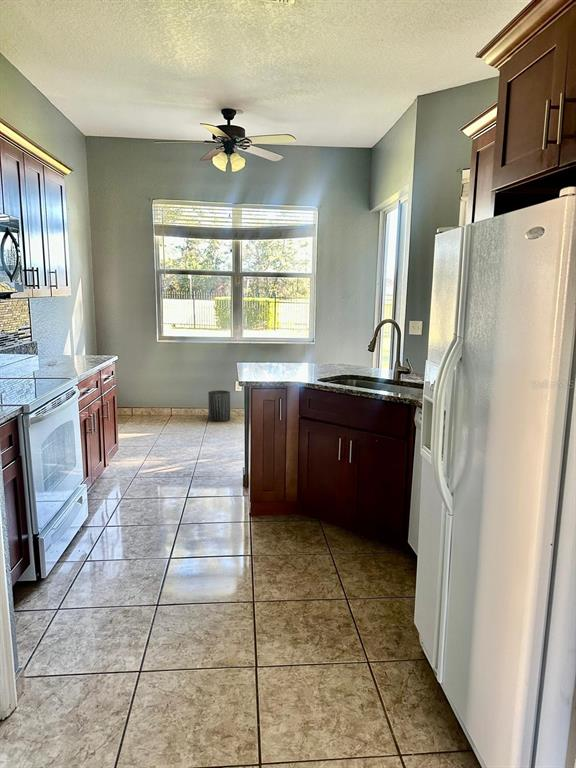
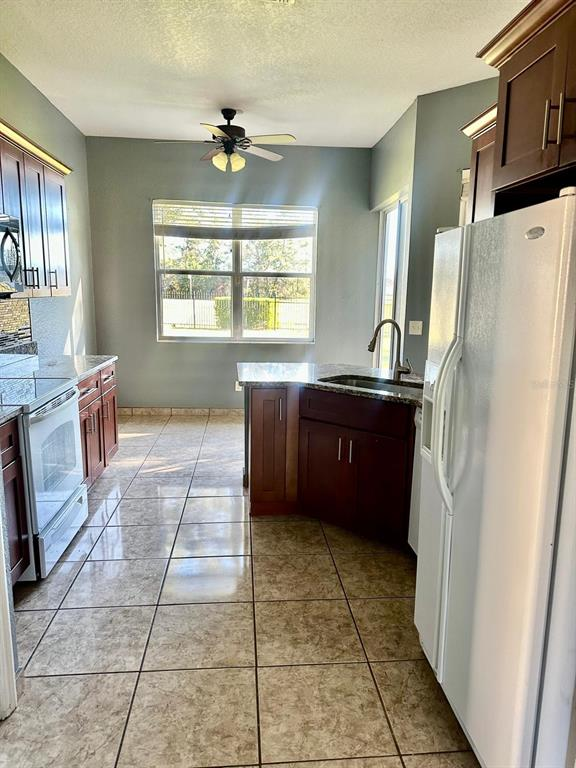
- trash can (219, 405)
